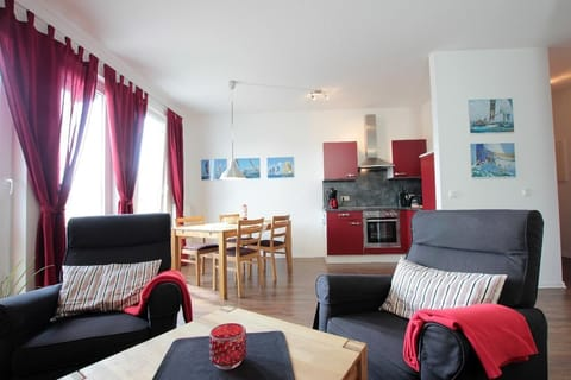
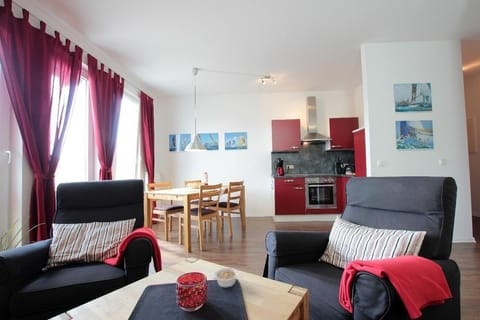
+ legume (226, 277)
